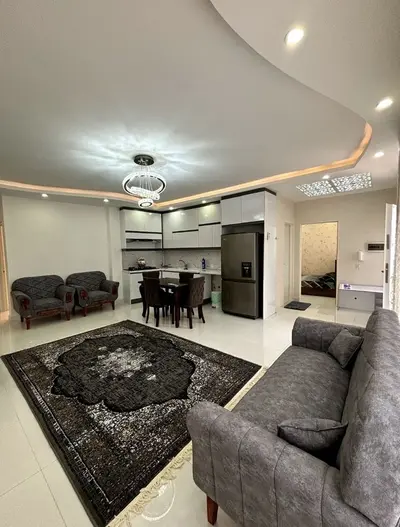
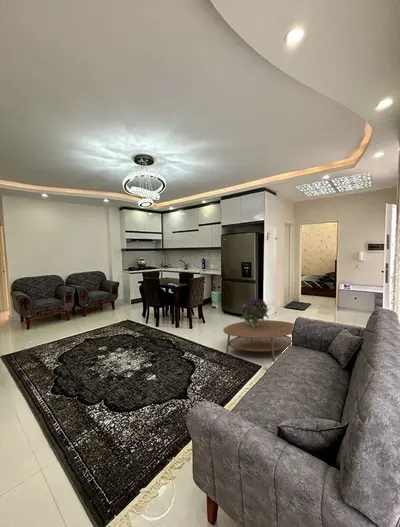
+ coffee table (261, 339)
+ bouquet (255, 312)
